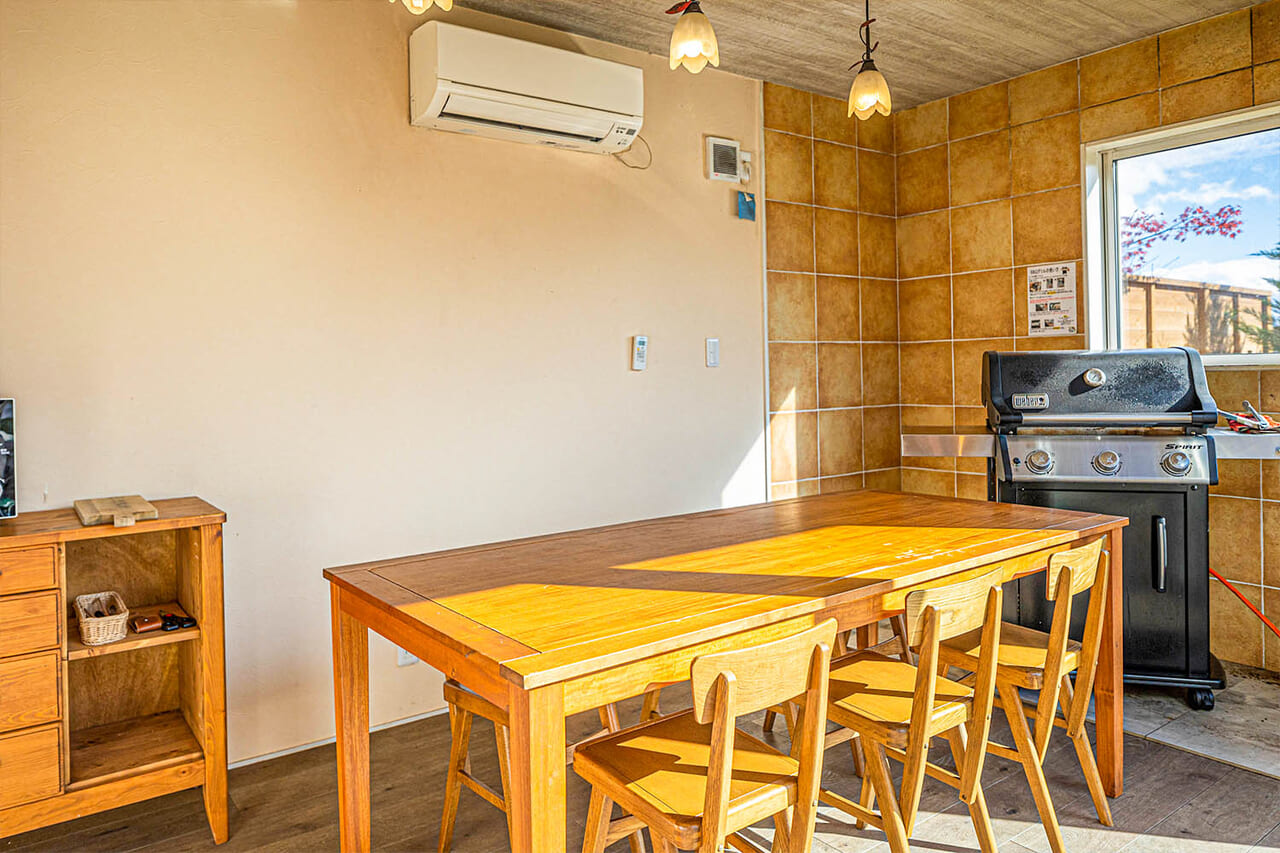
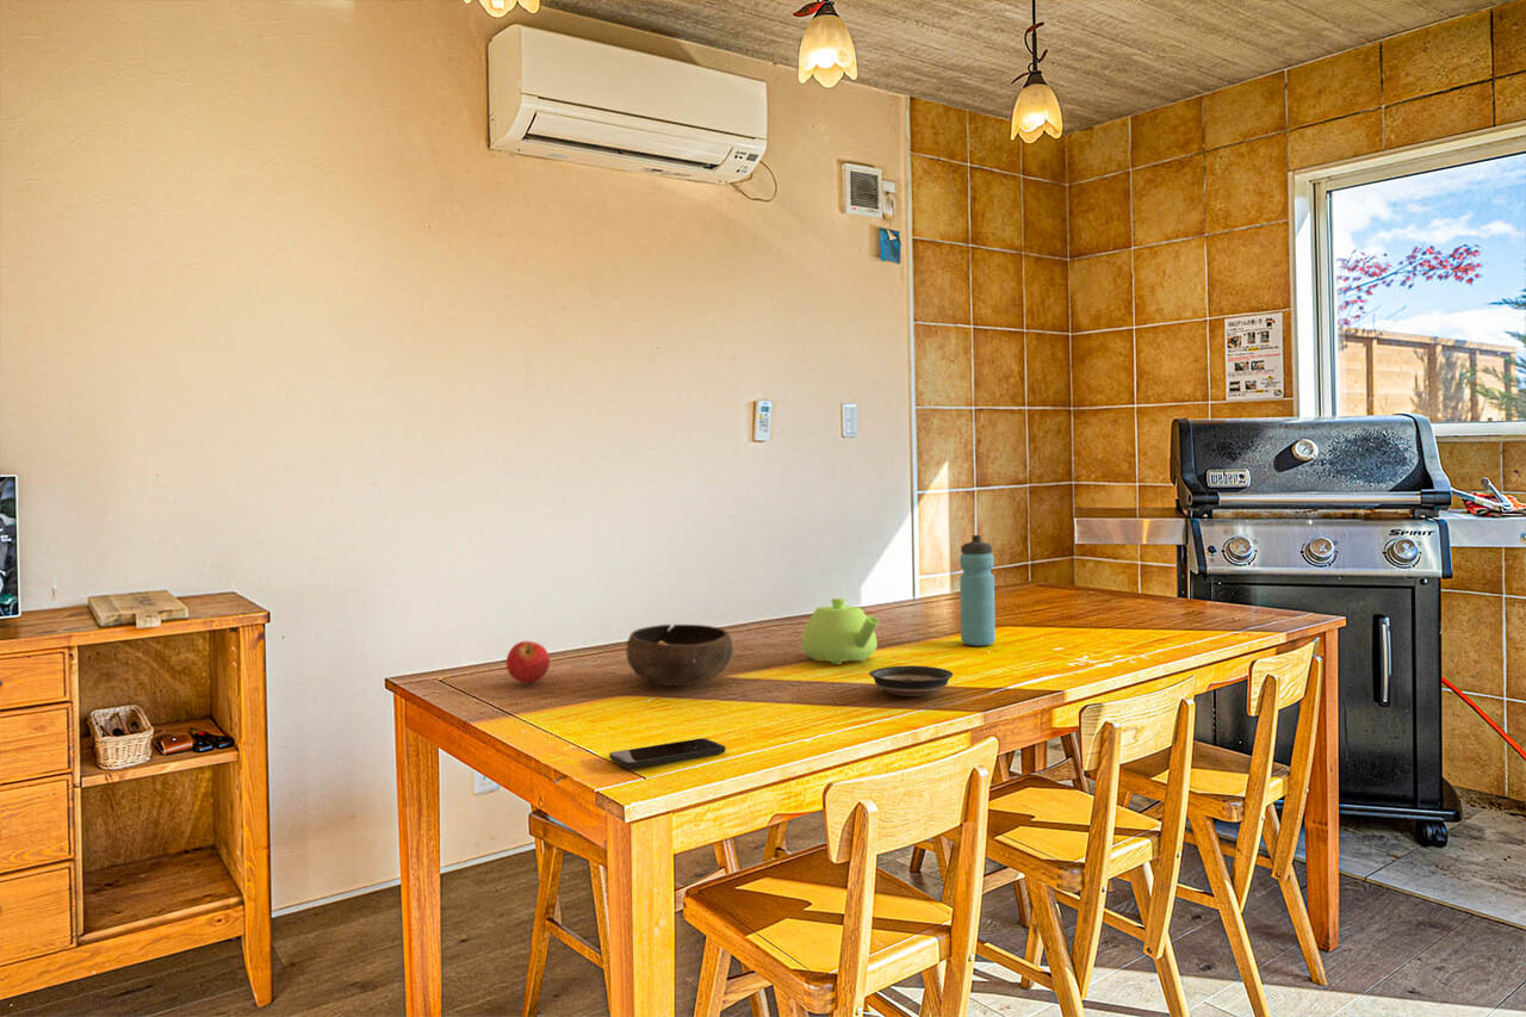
+ smartphone (668, 752)
+ bowl (680, 656)
+ saucer (911, 682)
+ teapot (845, 630)
+ water bottle (976, 589)
+ fruit (528, 662)
